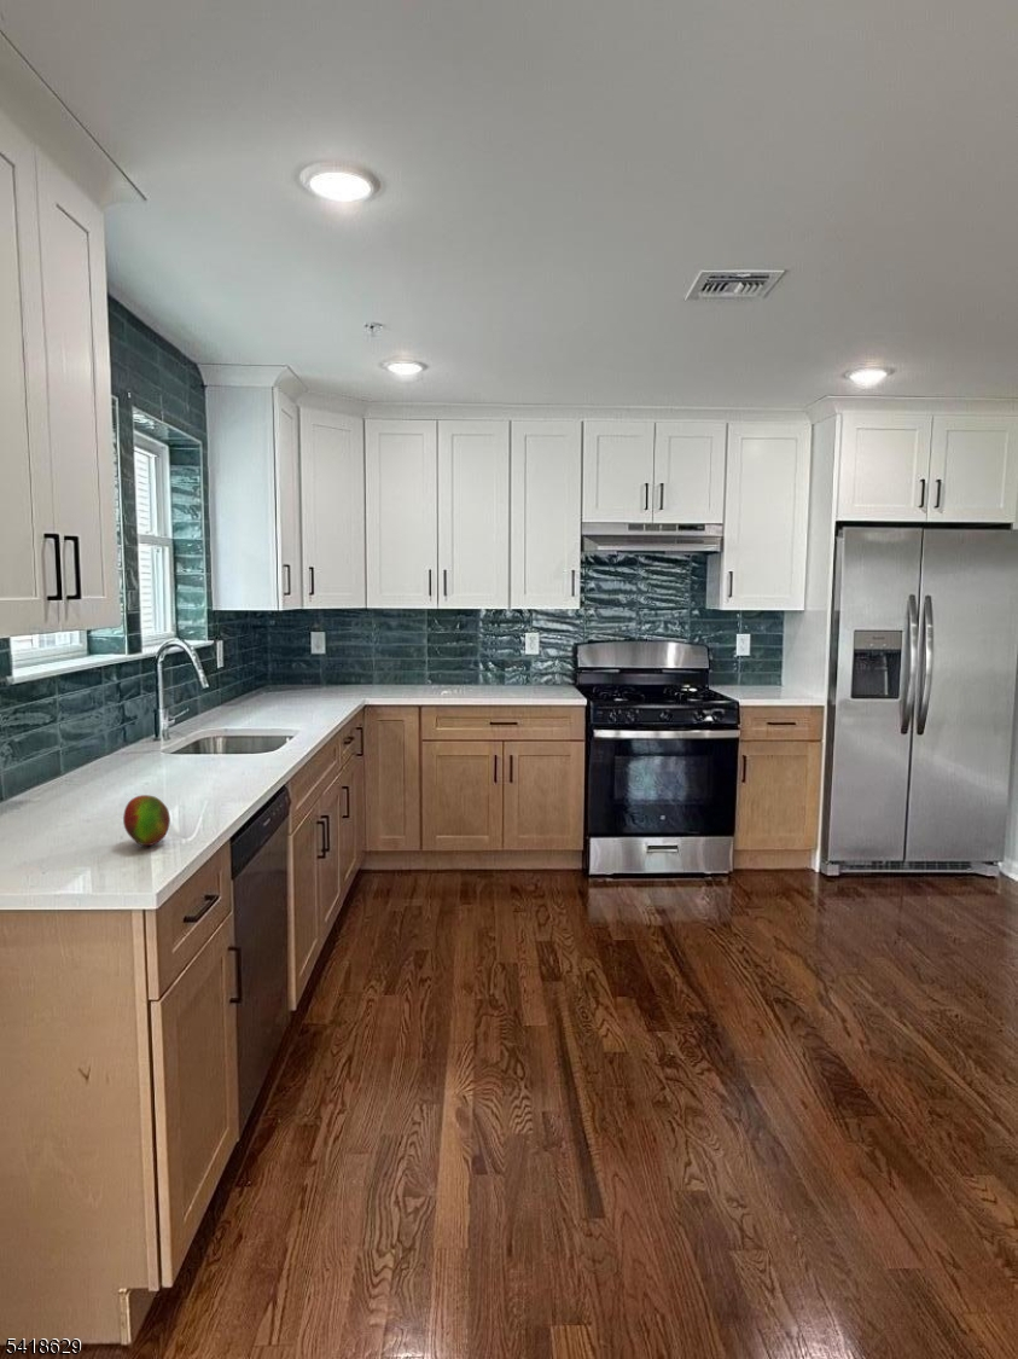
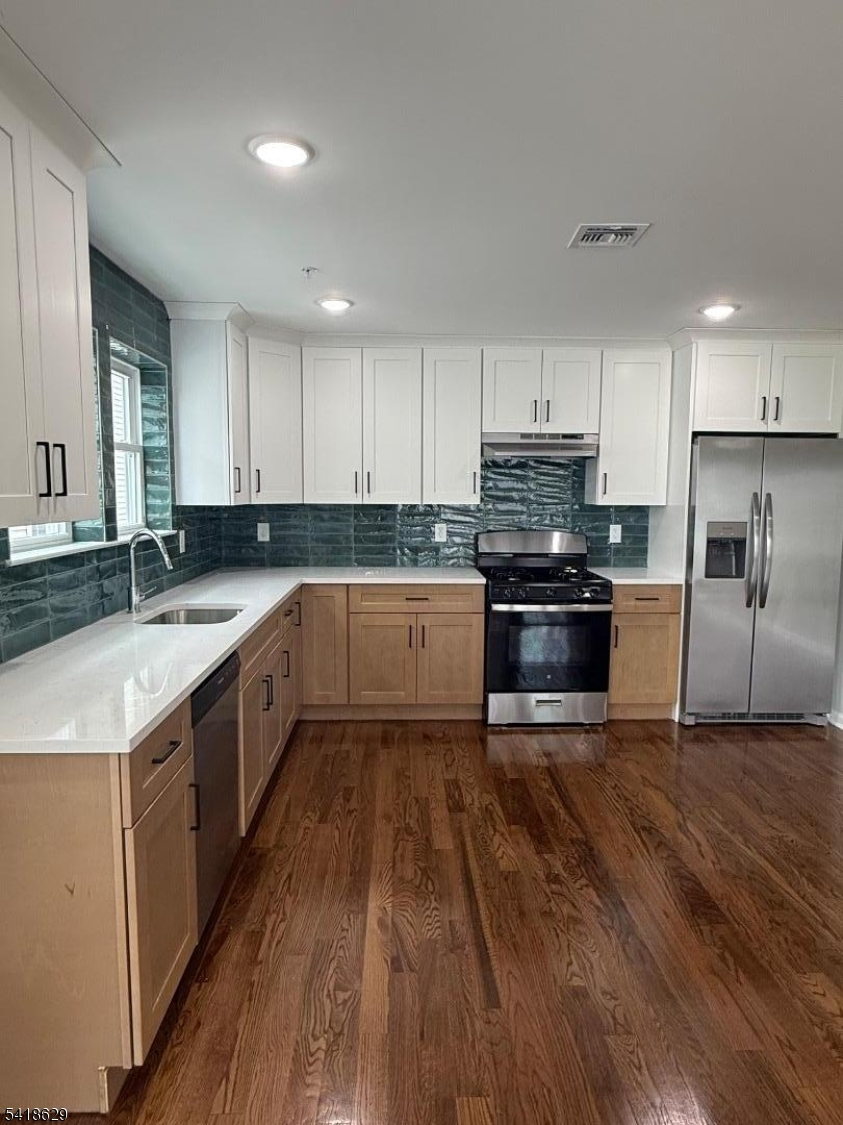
- fruit (146, 820)
